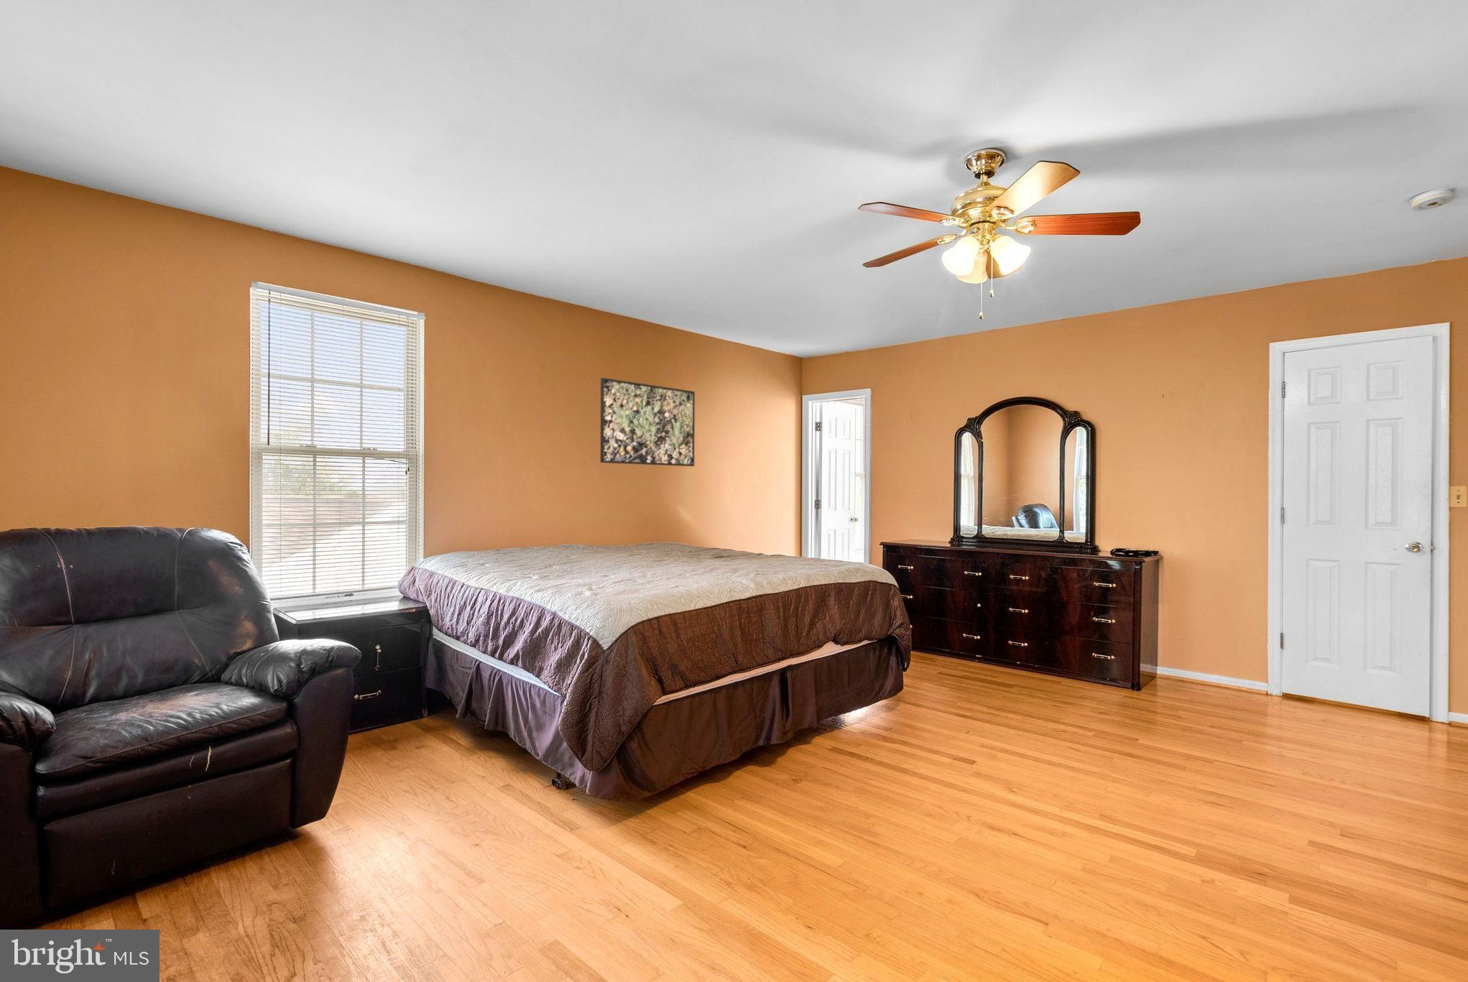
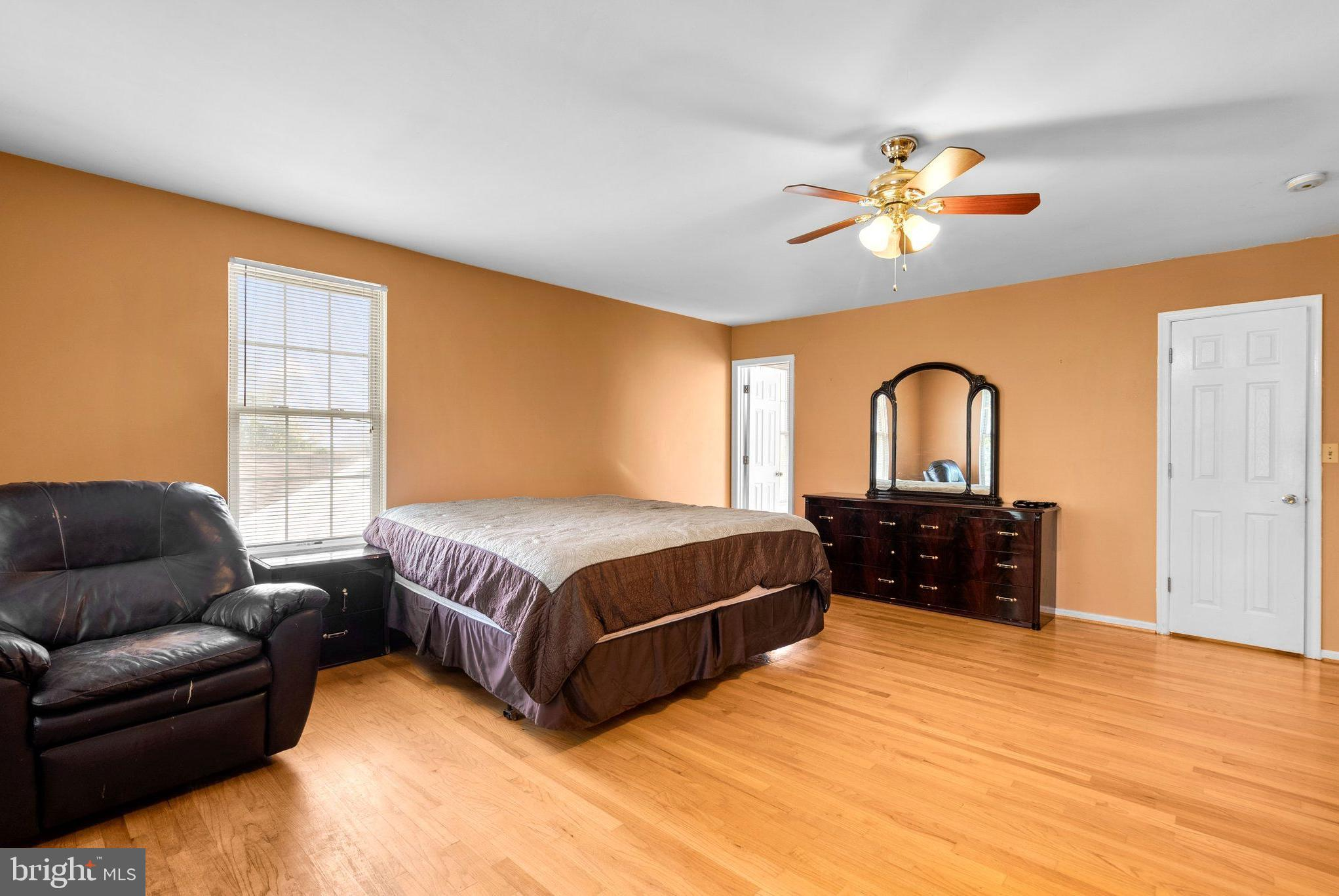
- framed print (650, 424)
